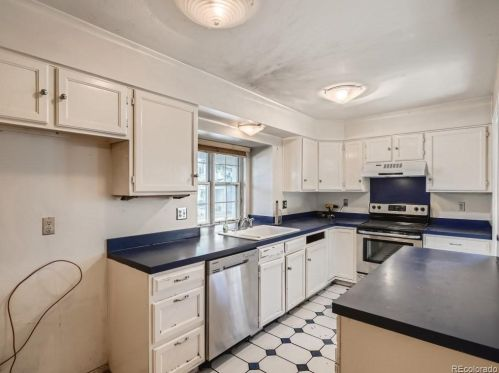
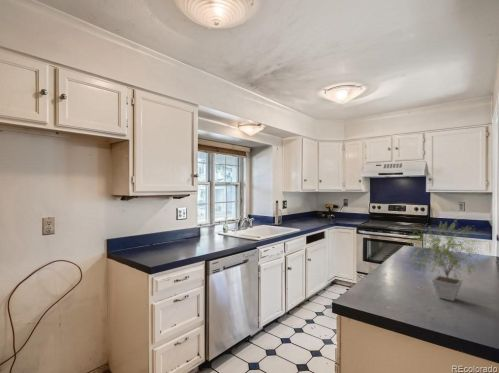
+ potted plant (442, 255)
